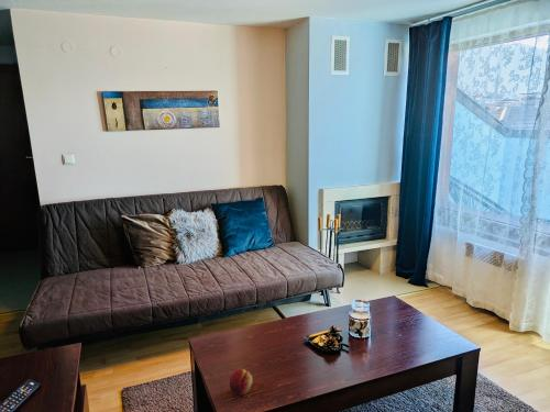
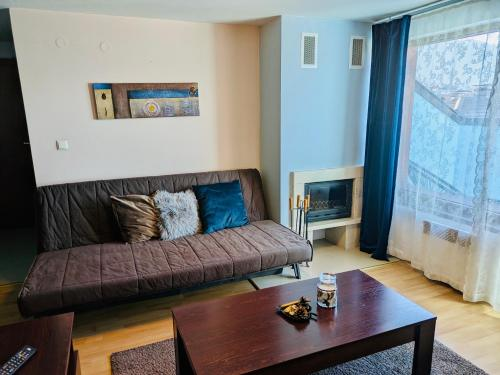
- fruit (241, 380)
